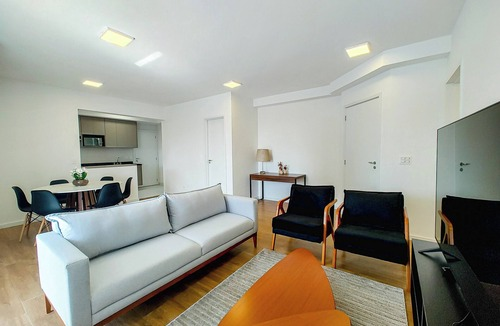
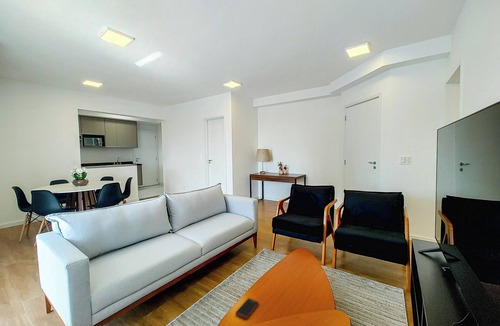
+ cell phone (247, 308)
